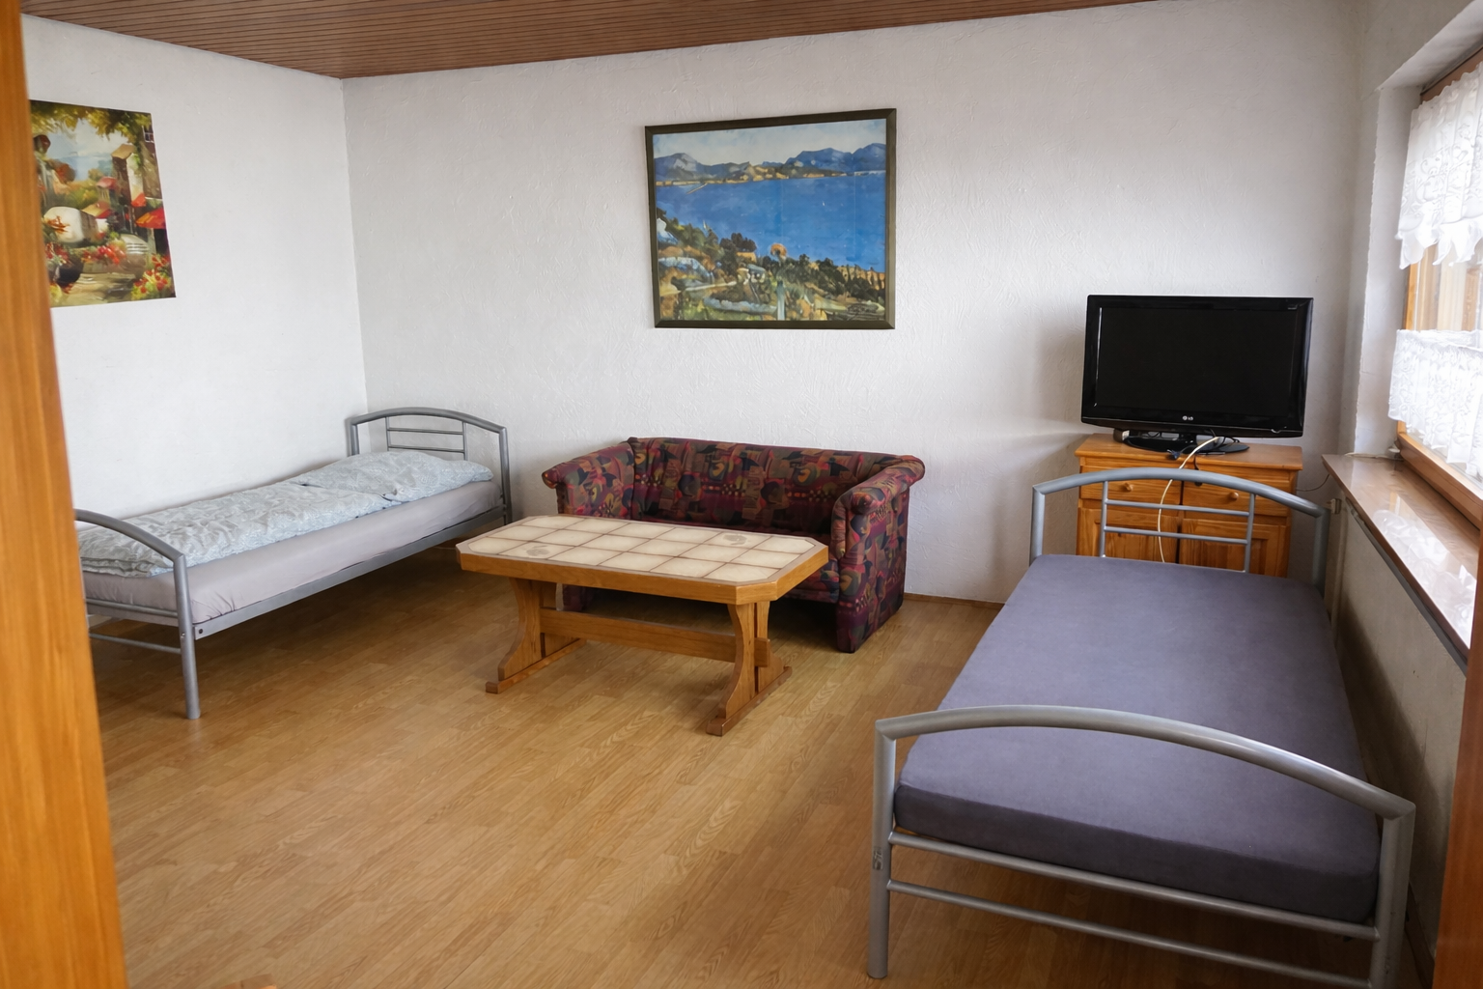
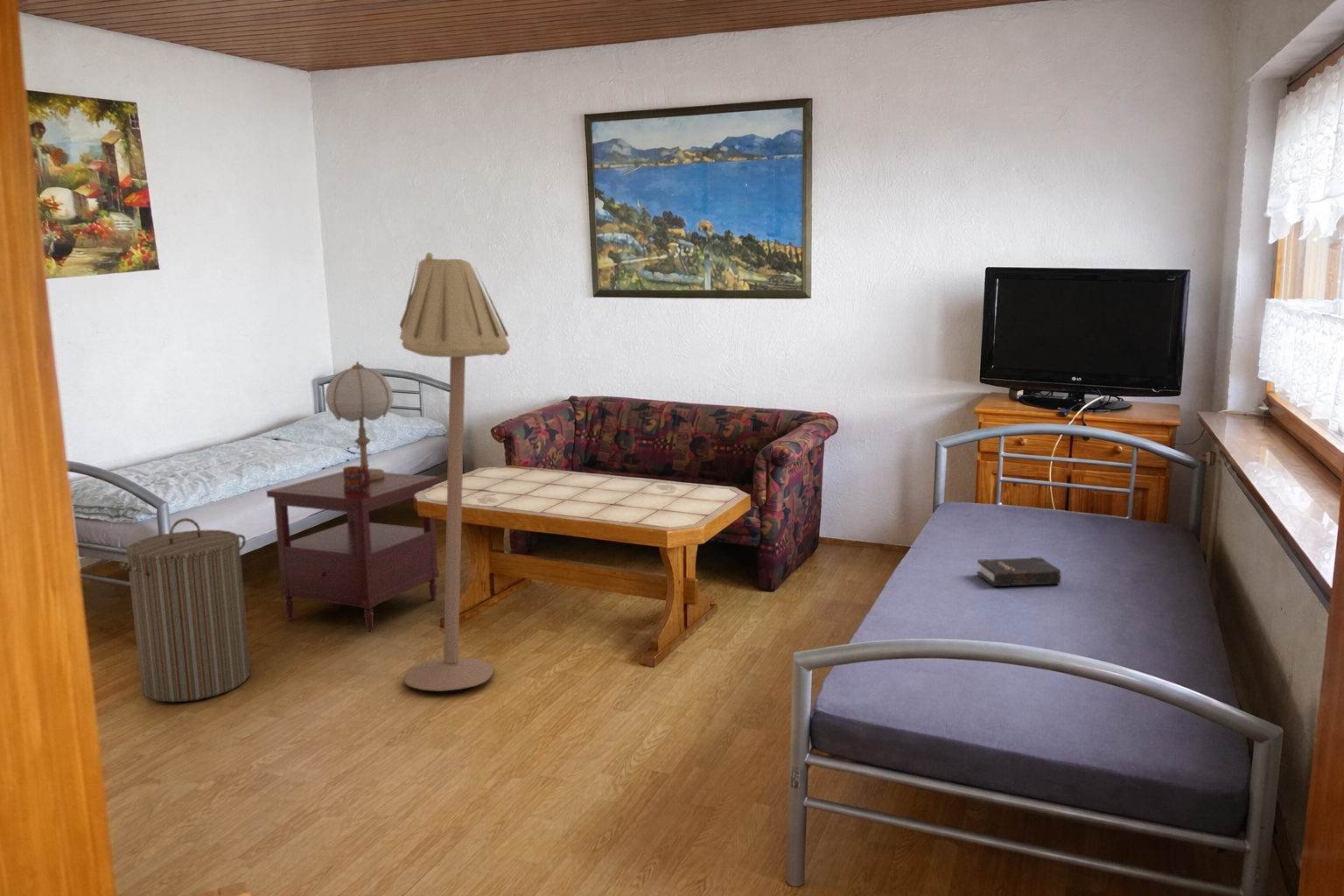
+ side table (359, 547)
+ hardback book (1018, 571)
+ mug (356, 476)
+ floor lamp (456, 467)
+ laundry hamper (189, 601)
+ table lamp (360, 419)
